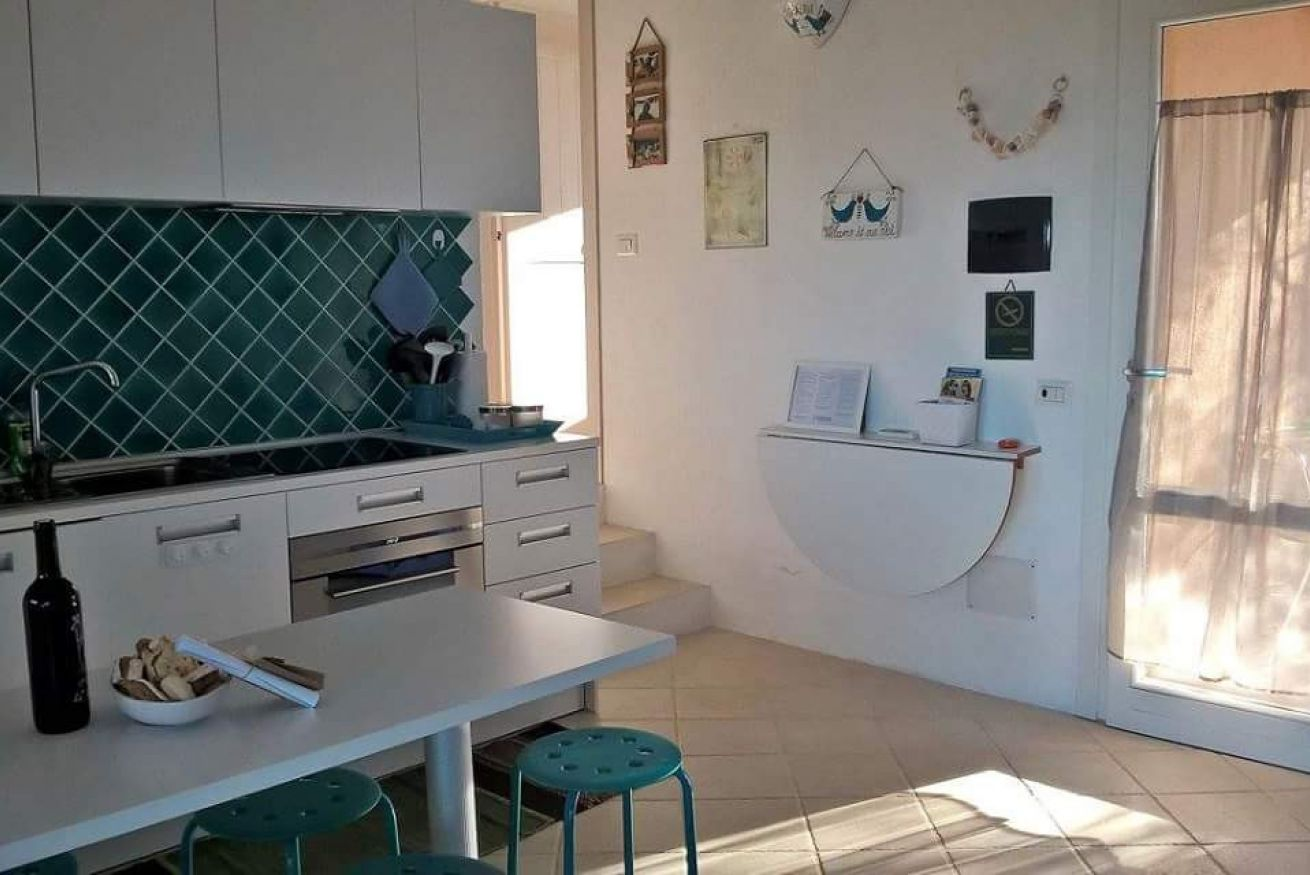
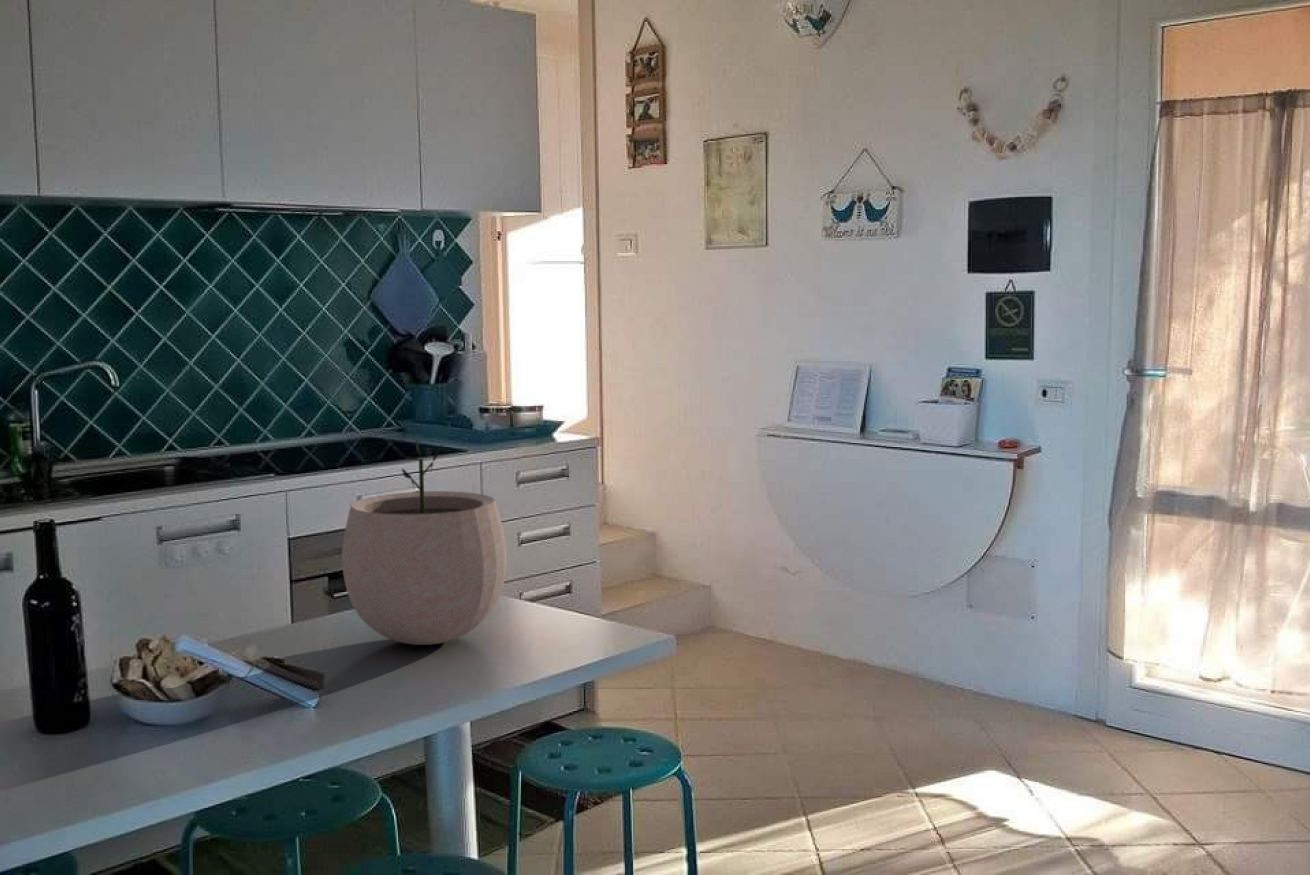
+ plant pot (424, 540)
